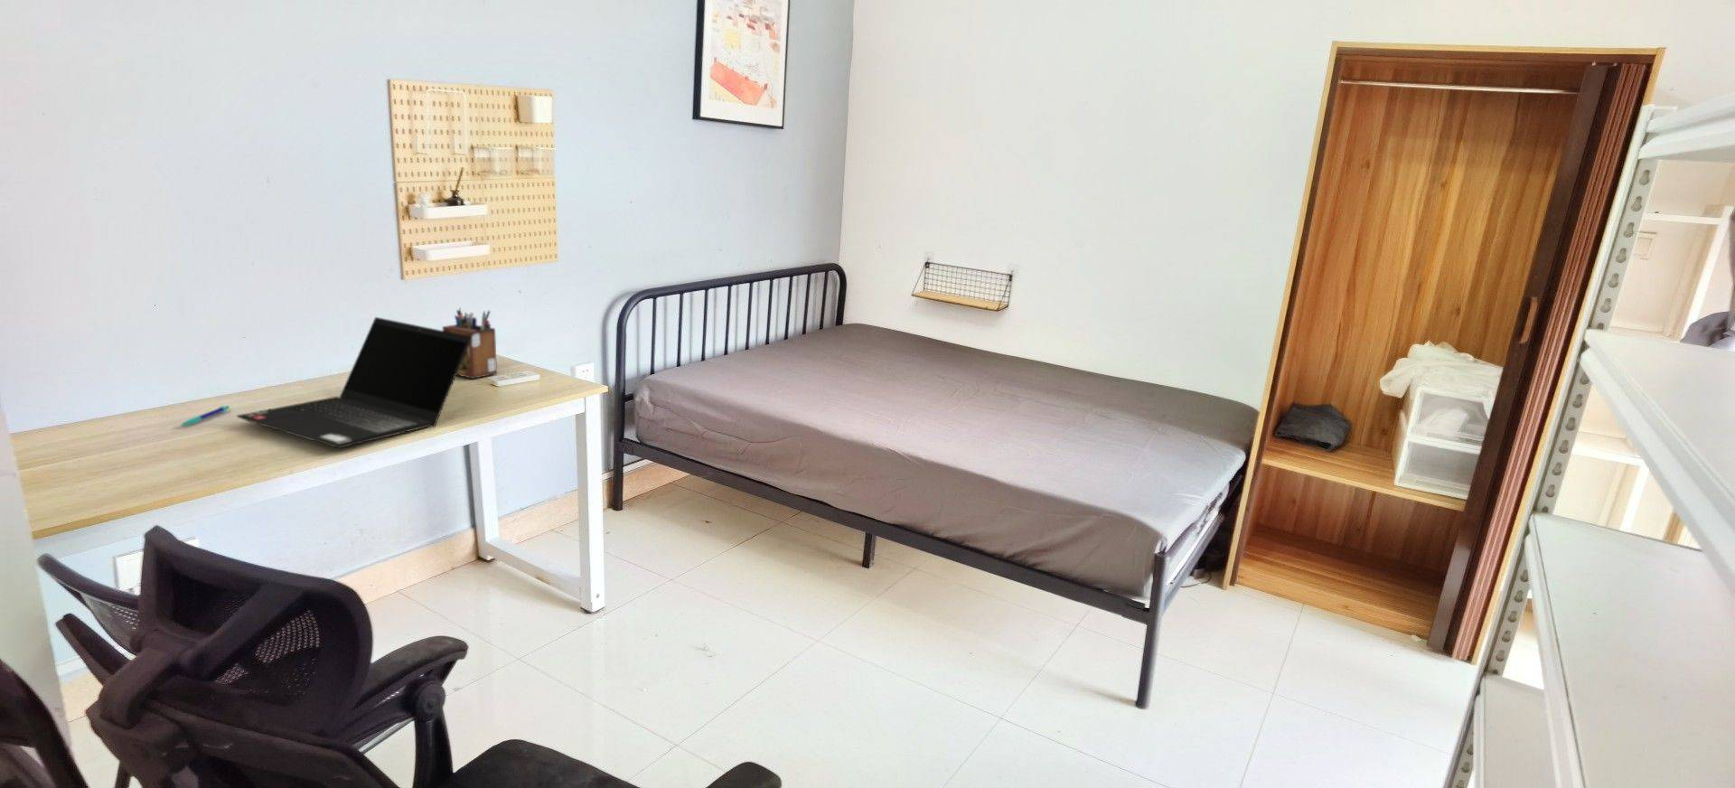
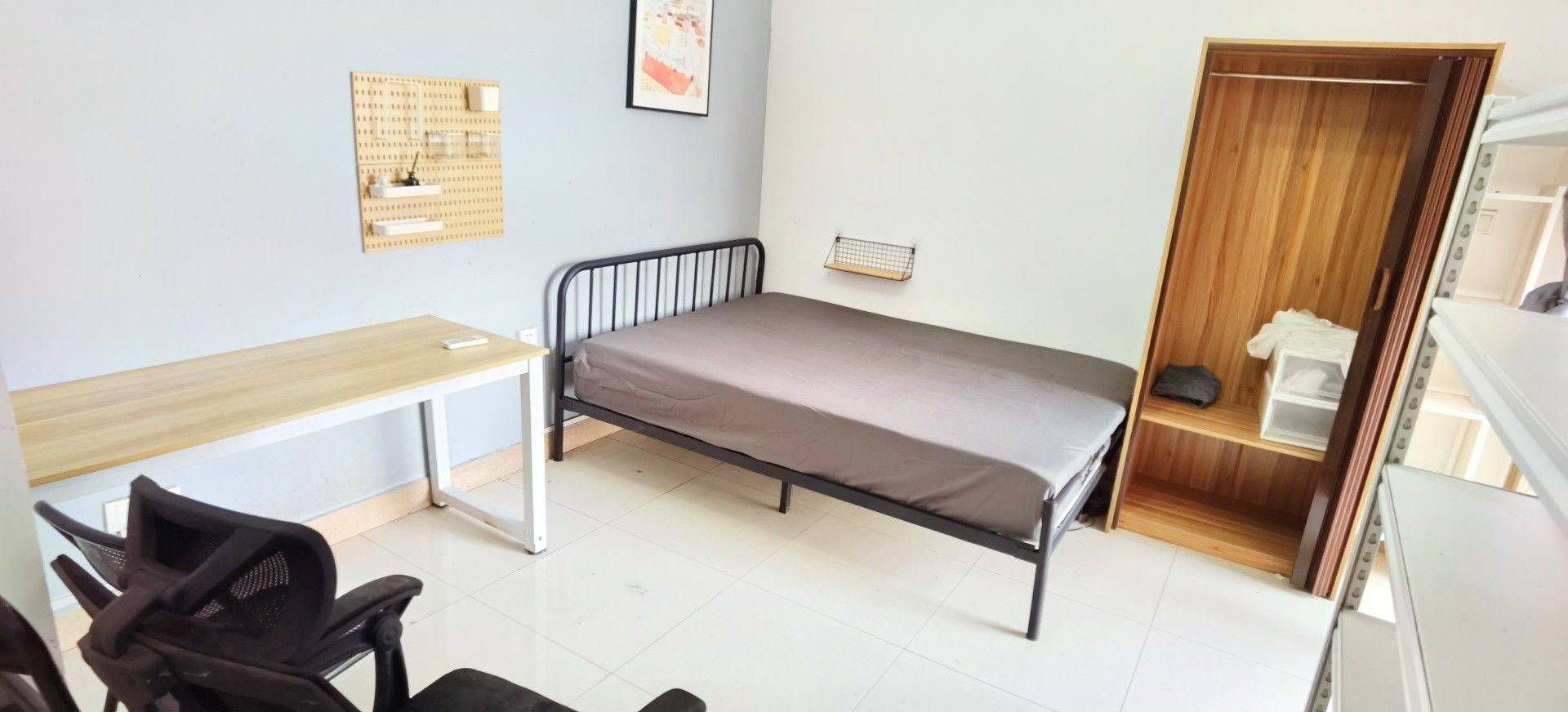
- pen (204, 416)
- laptop computer (357, 377)
- desk organizer (470, 342)
